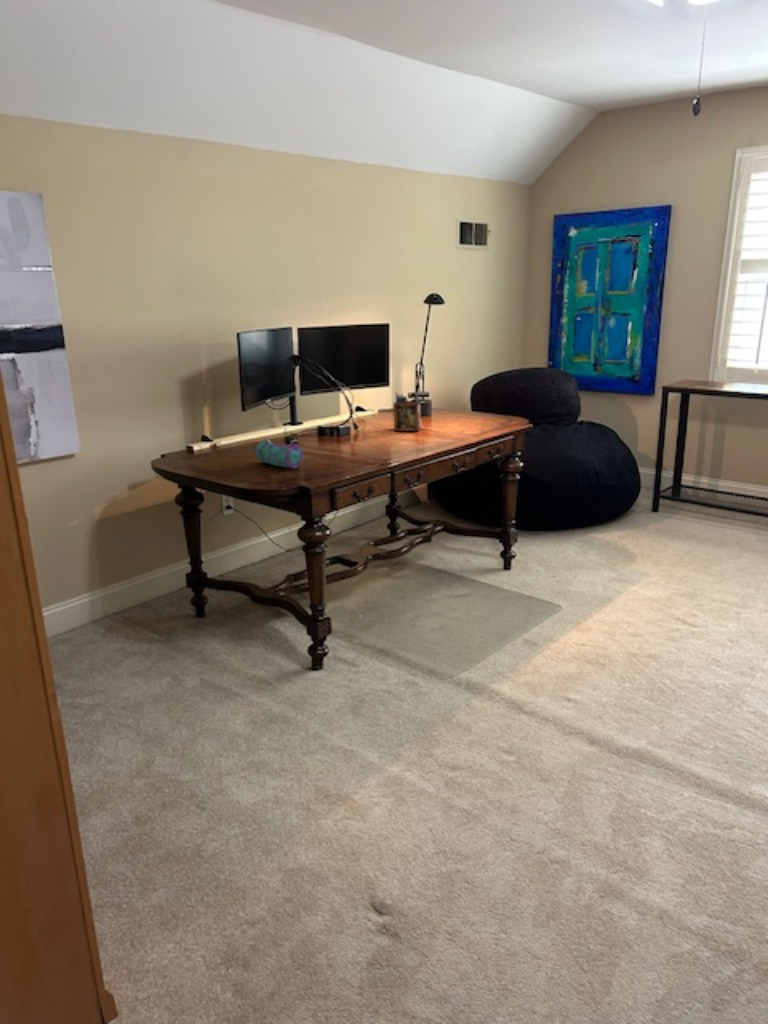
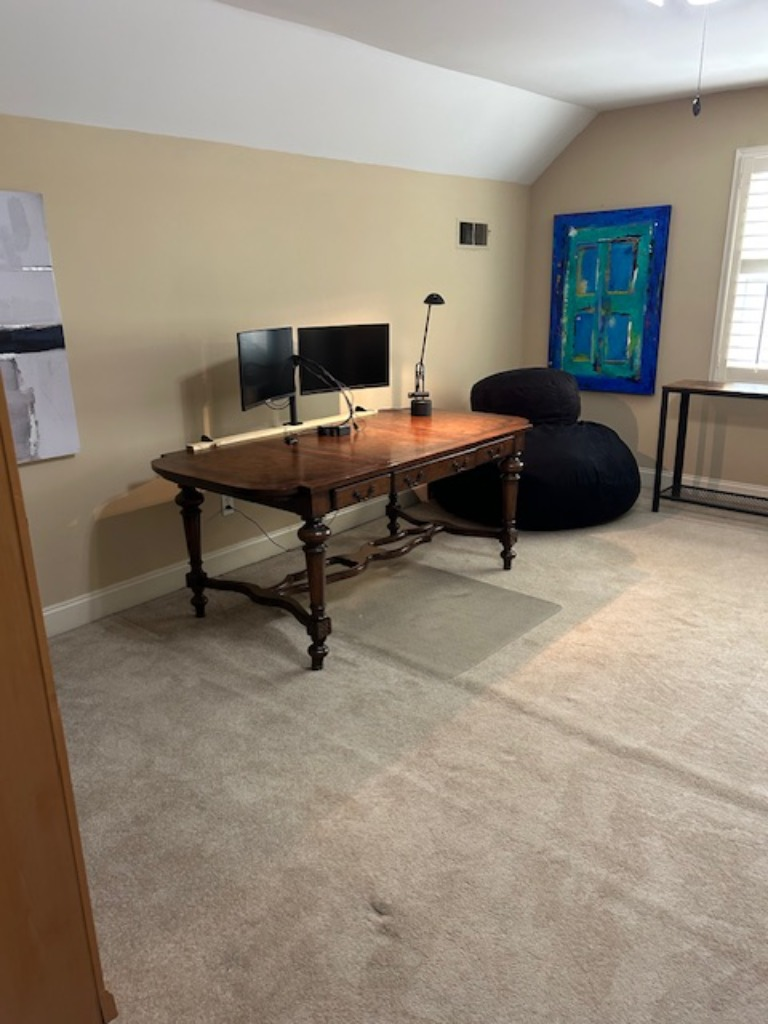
- desk organizer (407, 410)
- pencil case (278, 453)
